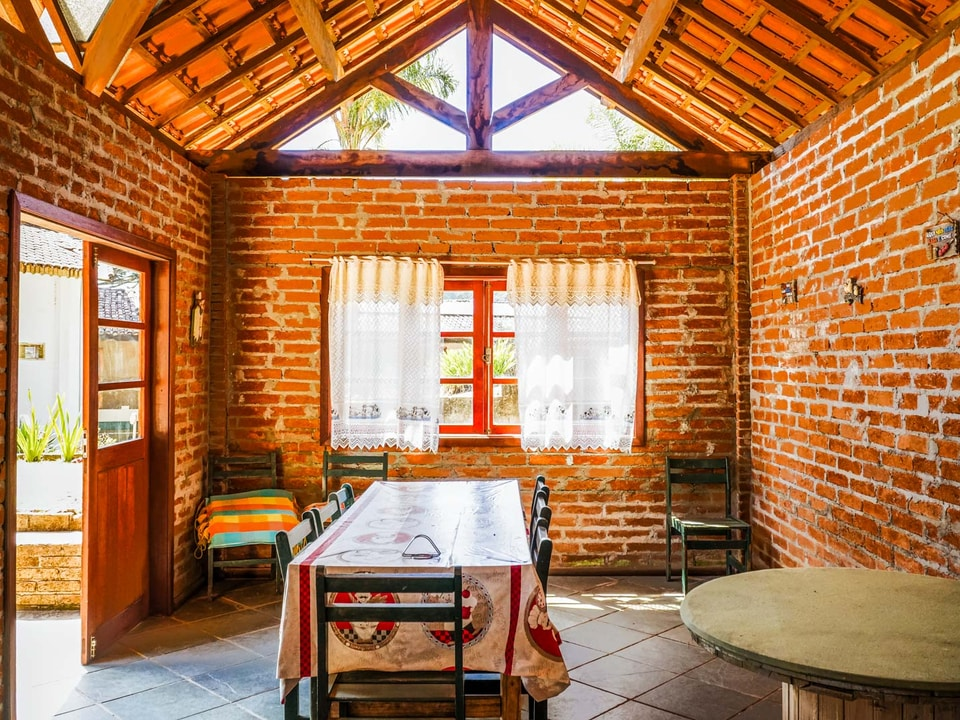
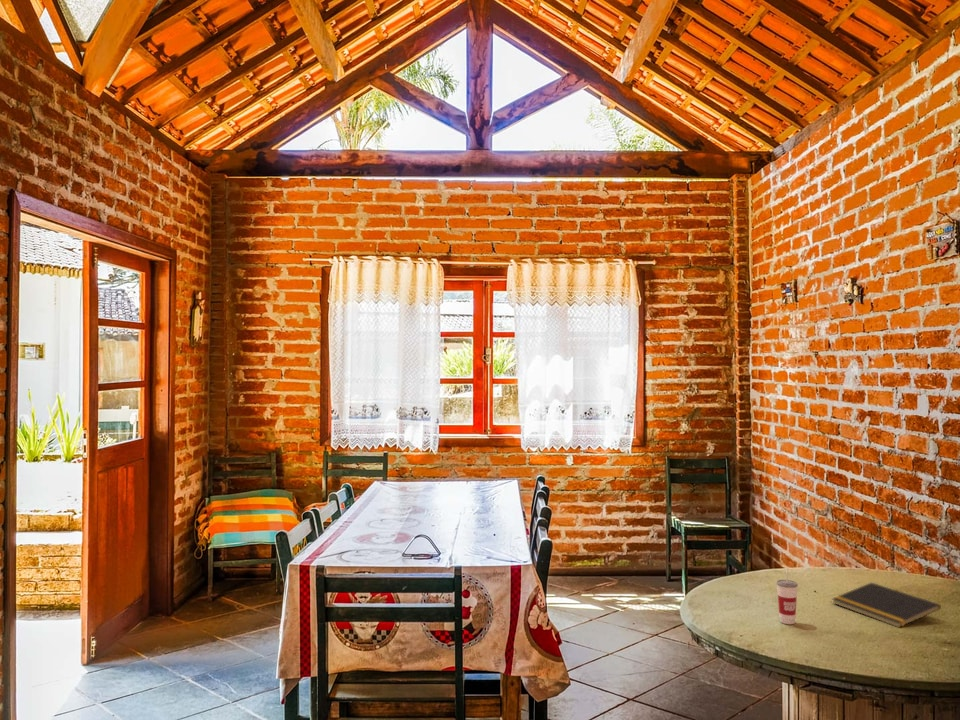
+ notepad (884, 603)
+ cup (787, 595)
